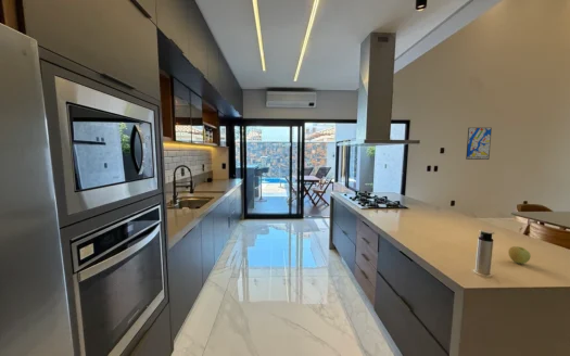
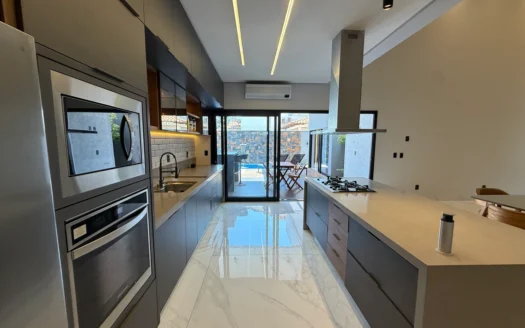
- apple (519, 255)
- wall art (478, 143)
